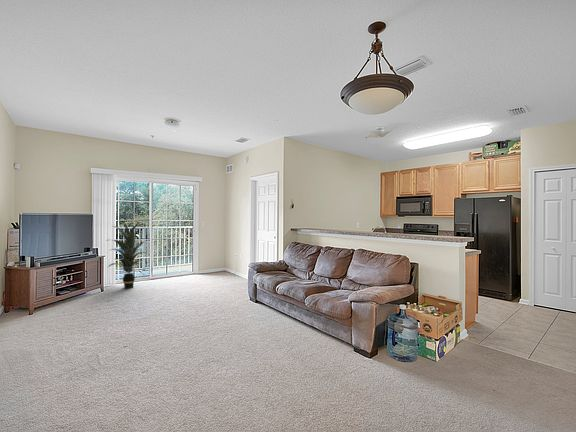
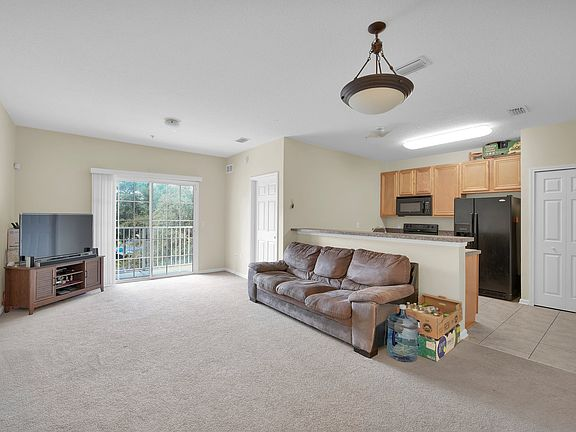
- indoor plant (125, 253)
